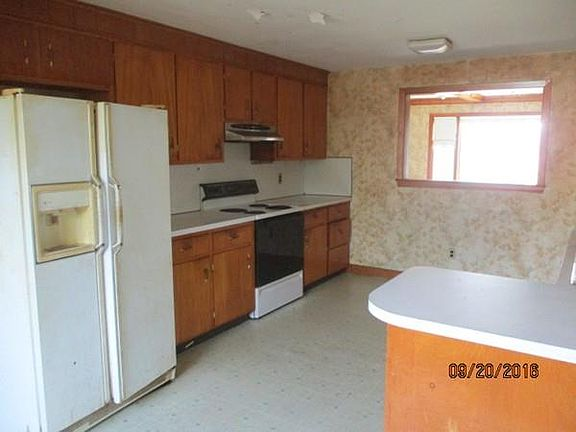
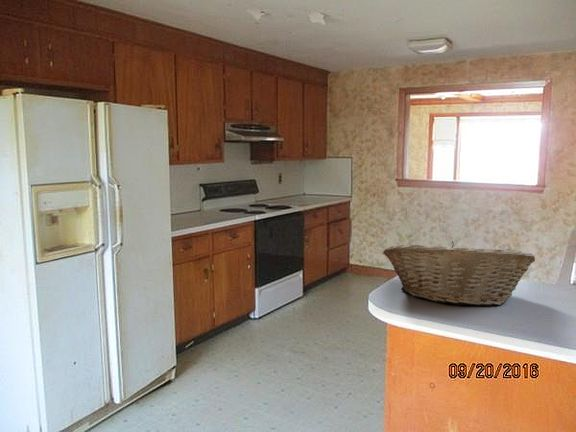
+ fruit basket (455, 266)
